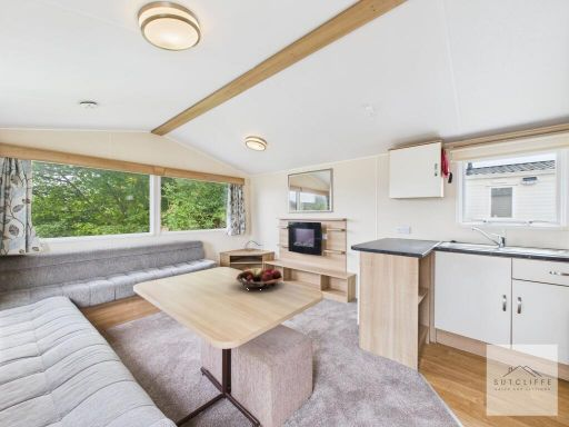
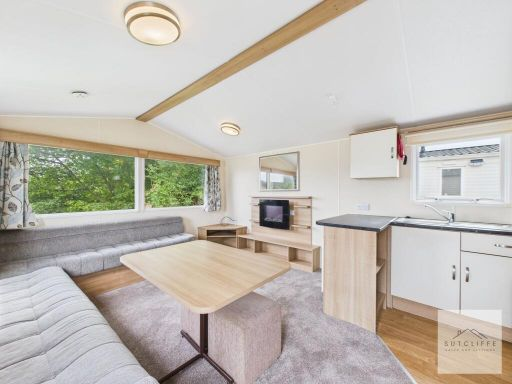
- fruit basket (259, 276)
